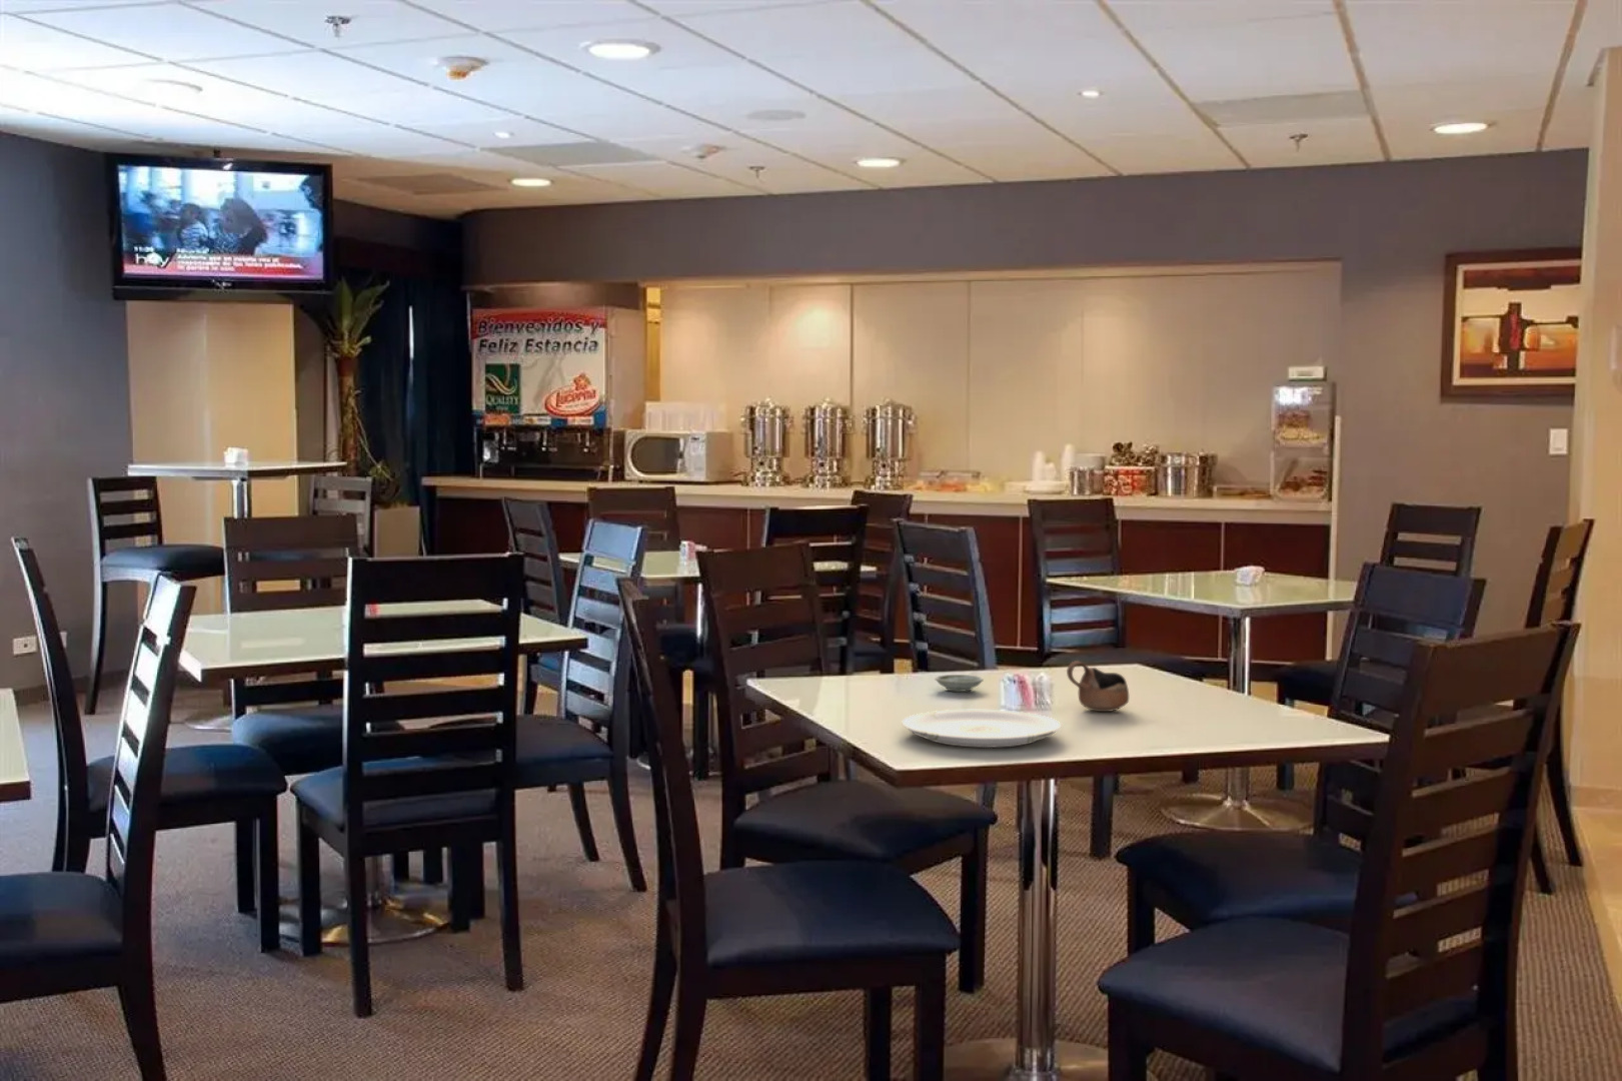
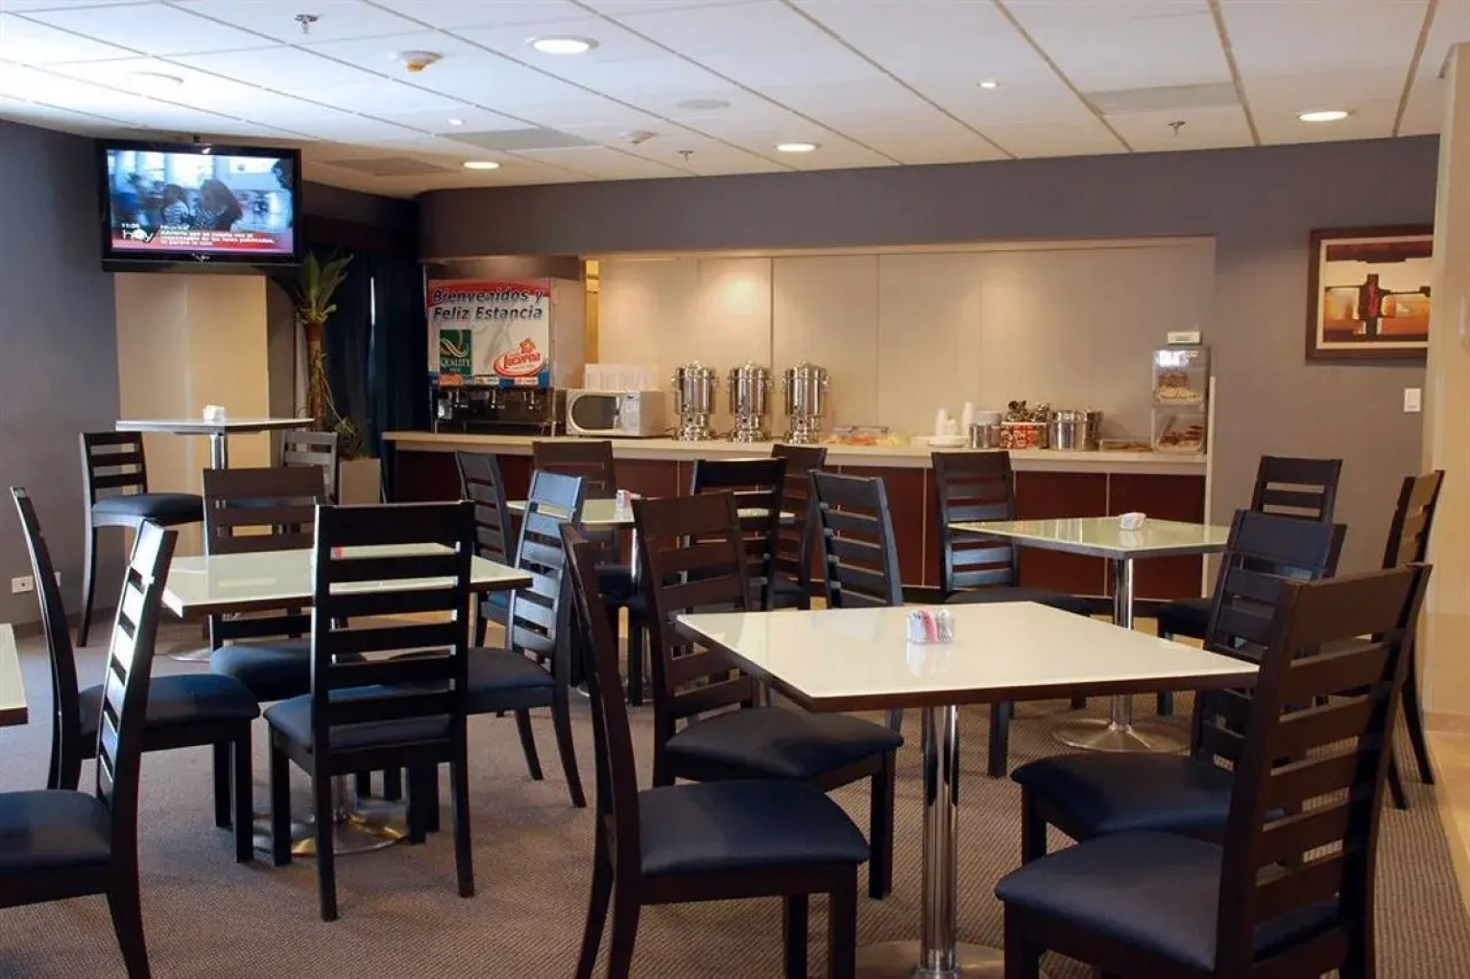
- plate (980, 729)
- saucer (959, 683)
- cup (1096, 684)
